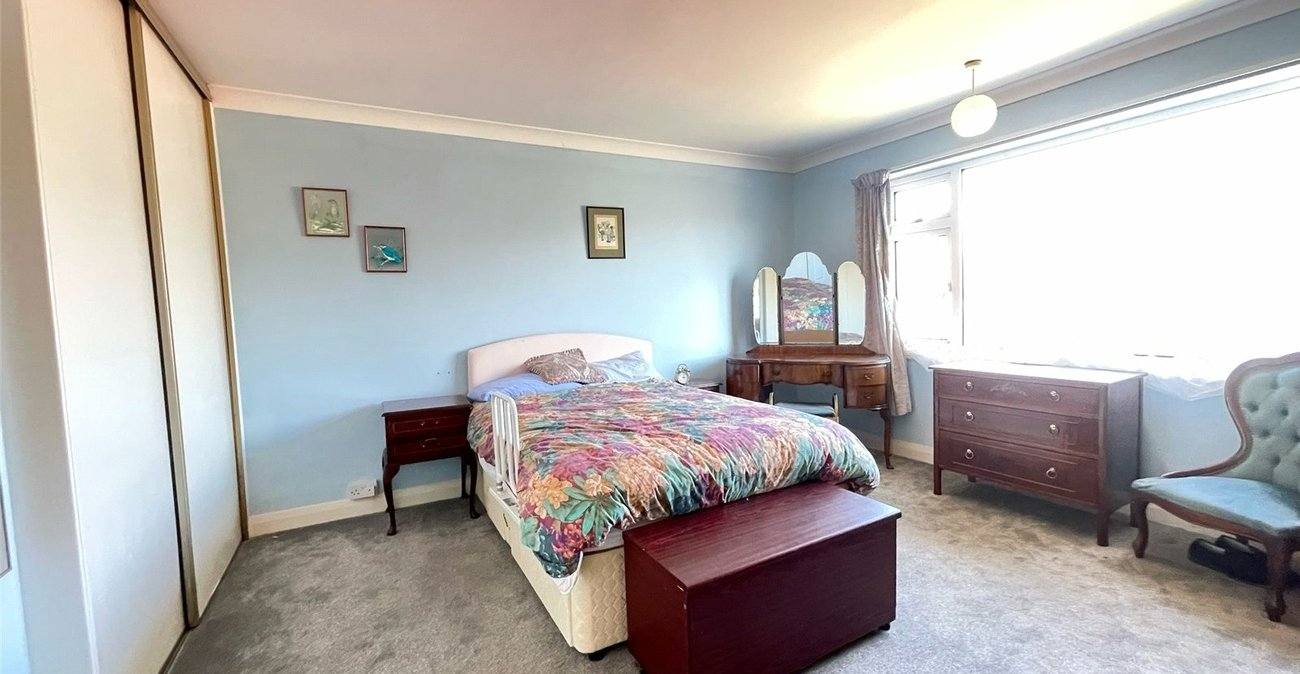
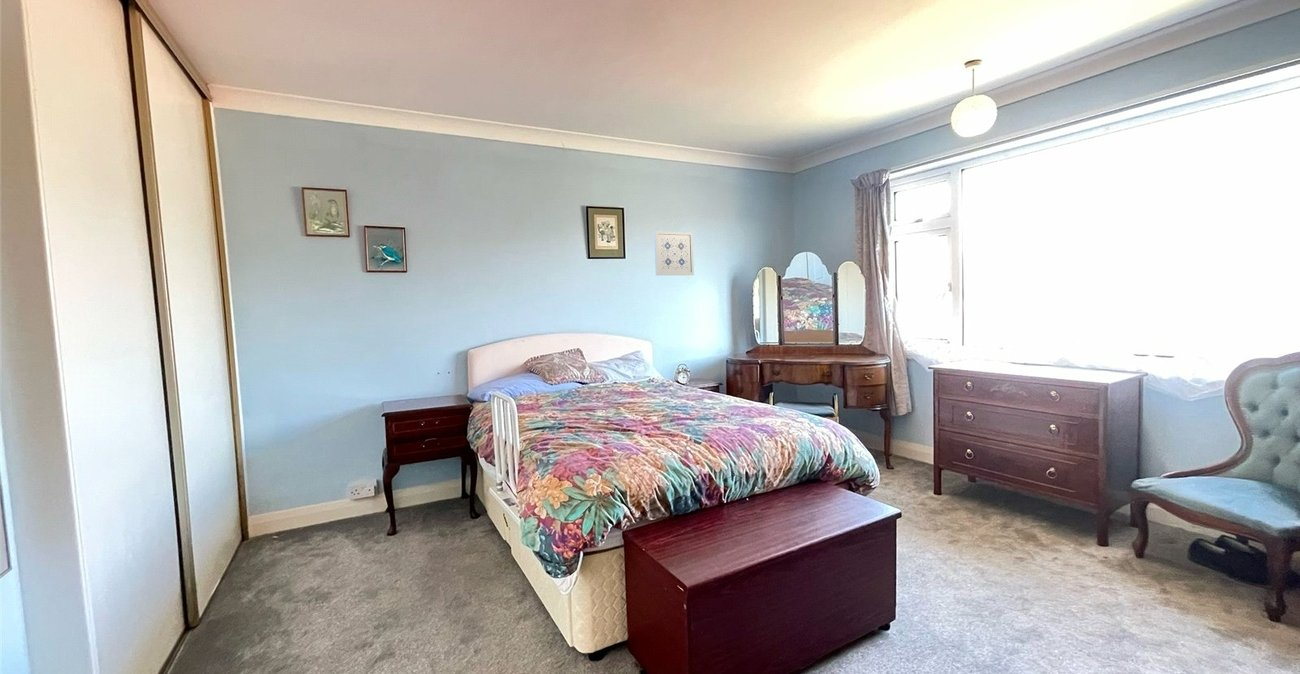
+ wall art (674, 253)
